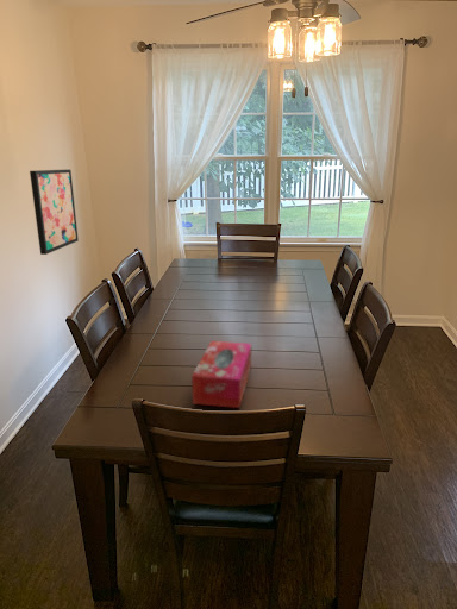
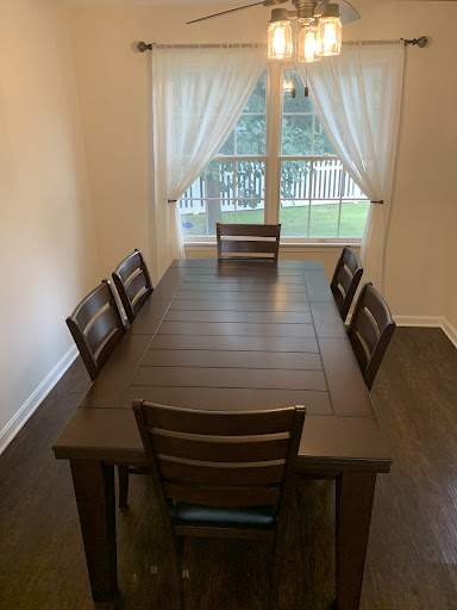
- tissue box (224, 371)
- wall art (56, 209)
